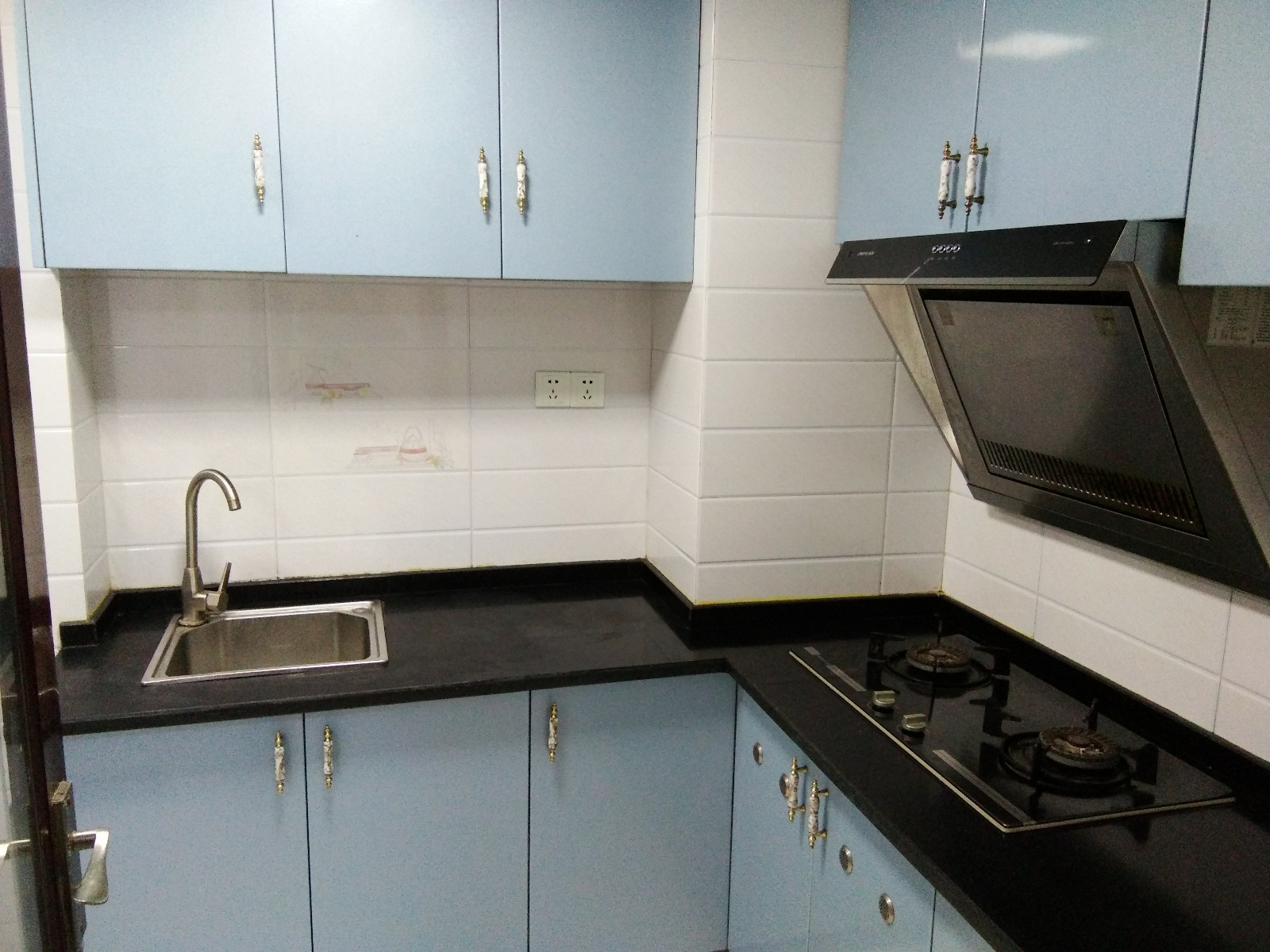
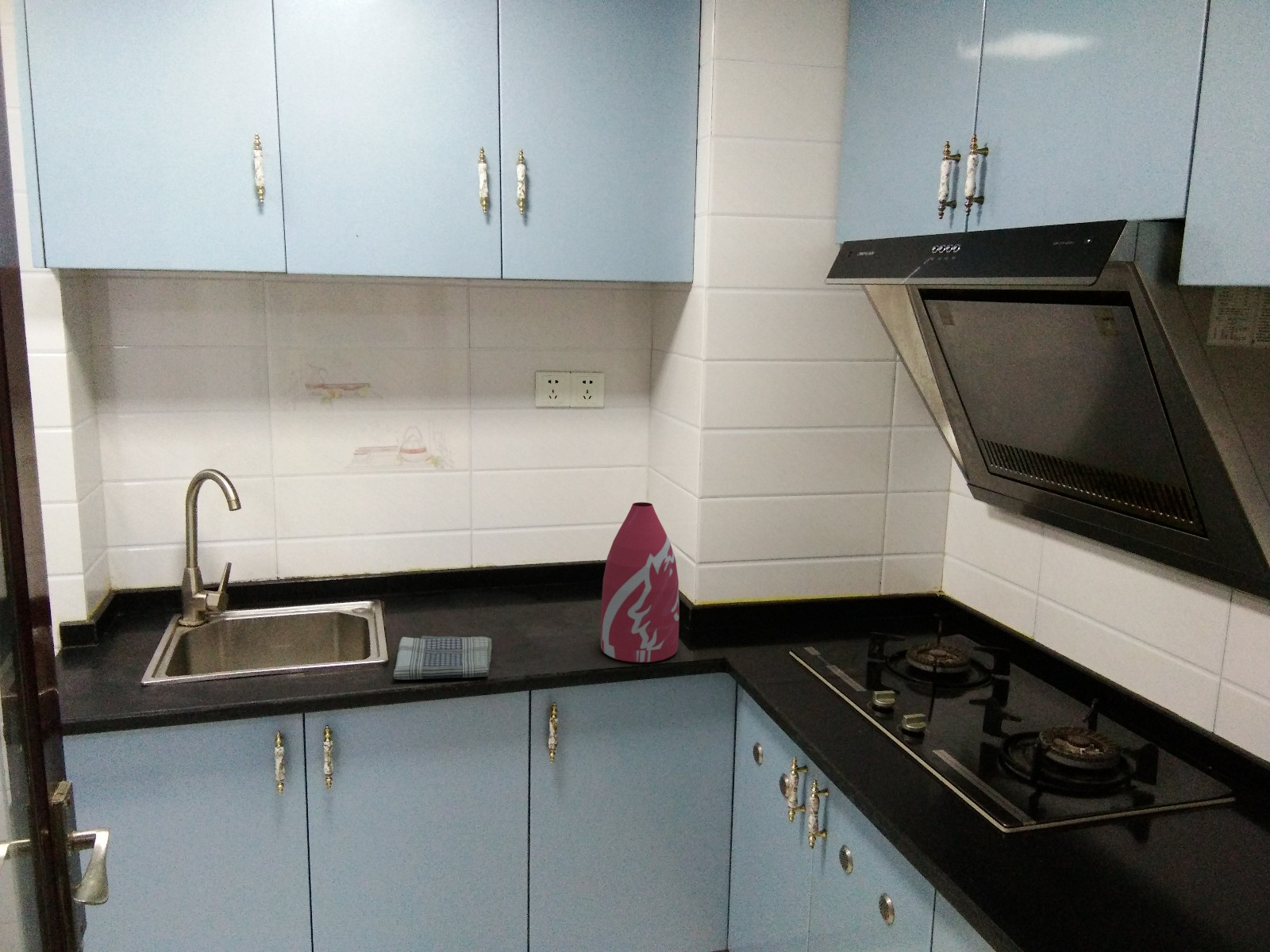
+ dish towel (444, 654)
+ bottle (641, 578)
